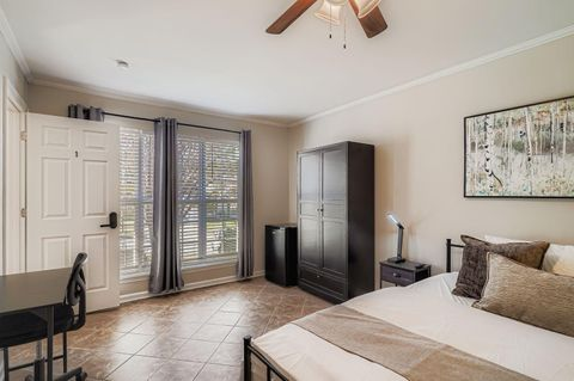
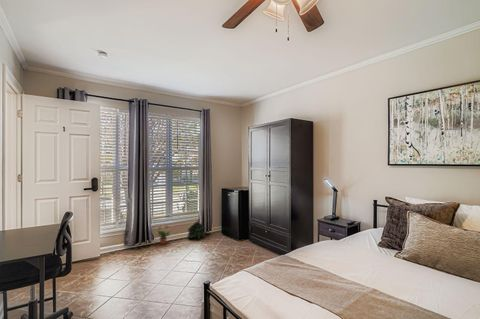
+ potted plant (196, 230)
+ potted plant (163, 234)
